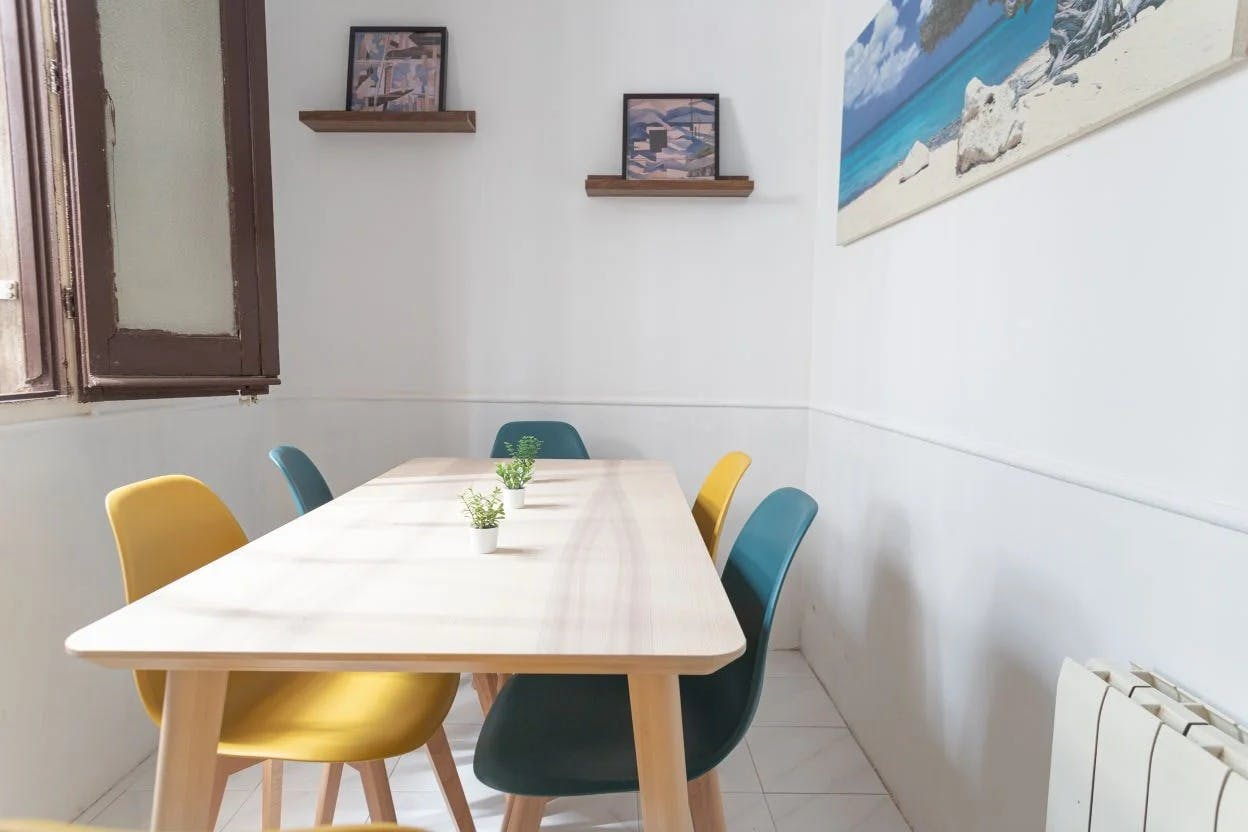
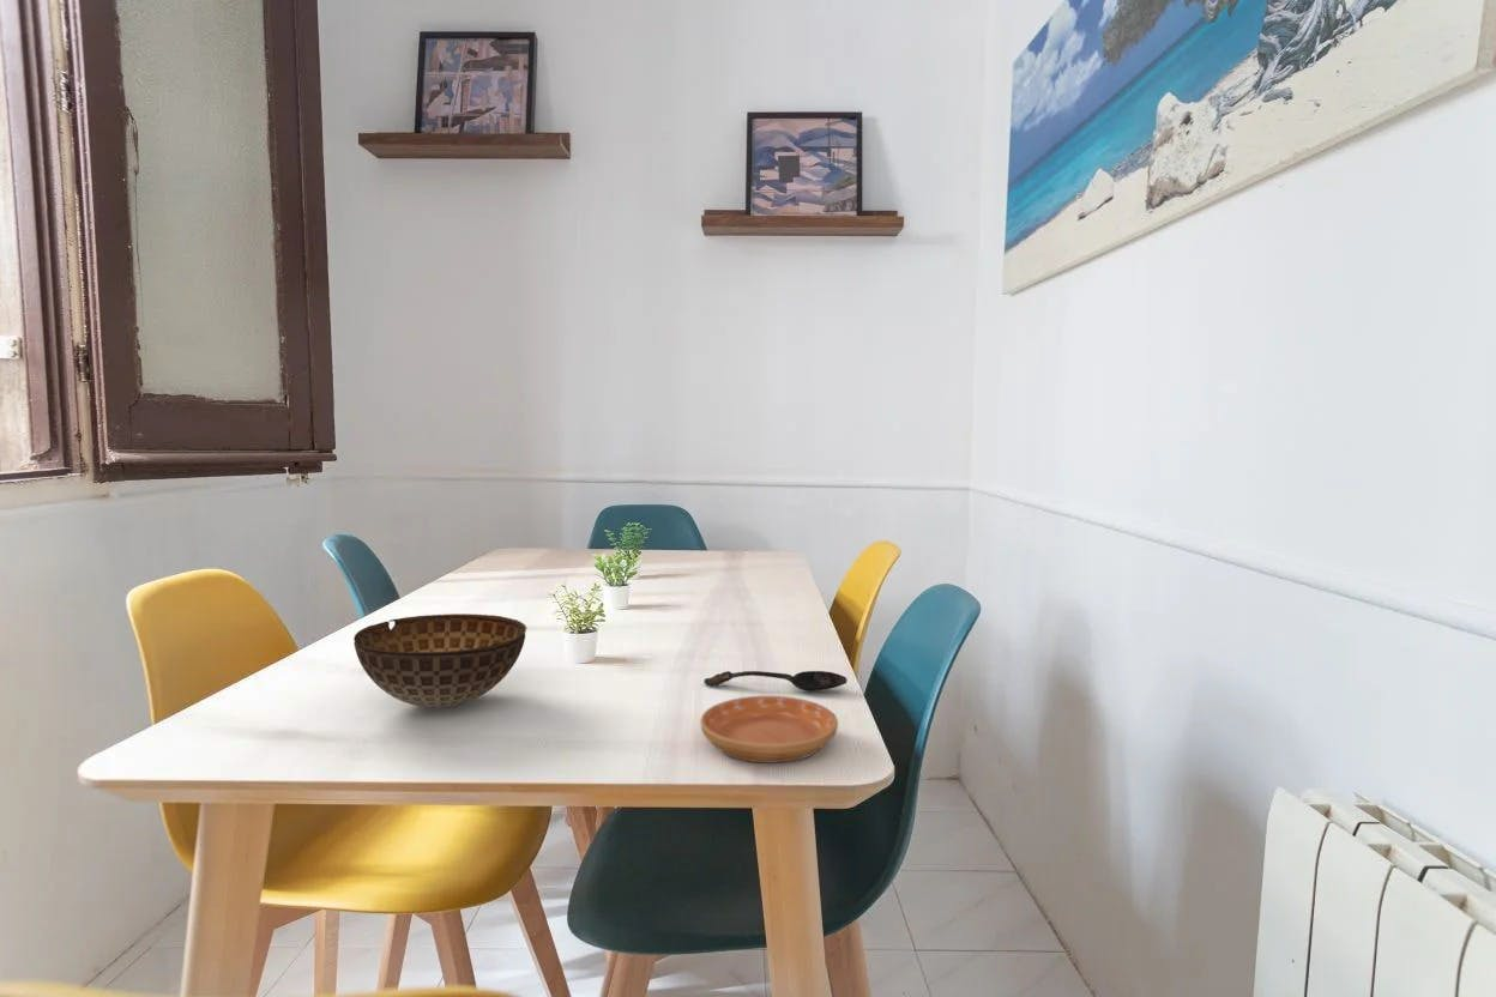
+ bowl (444, 665)
+ spoon (774, 677)
+ saucer (768, 729)
